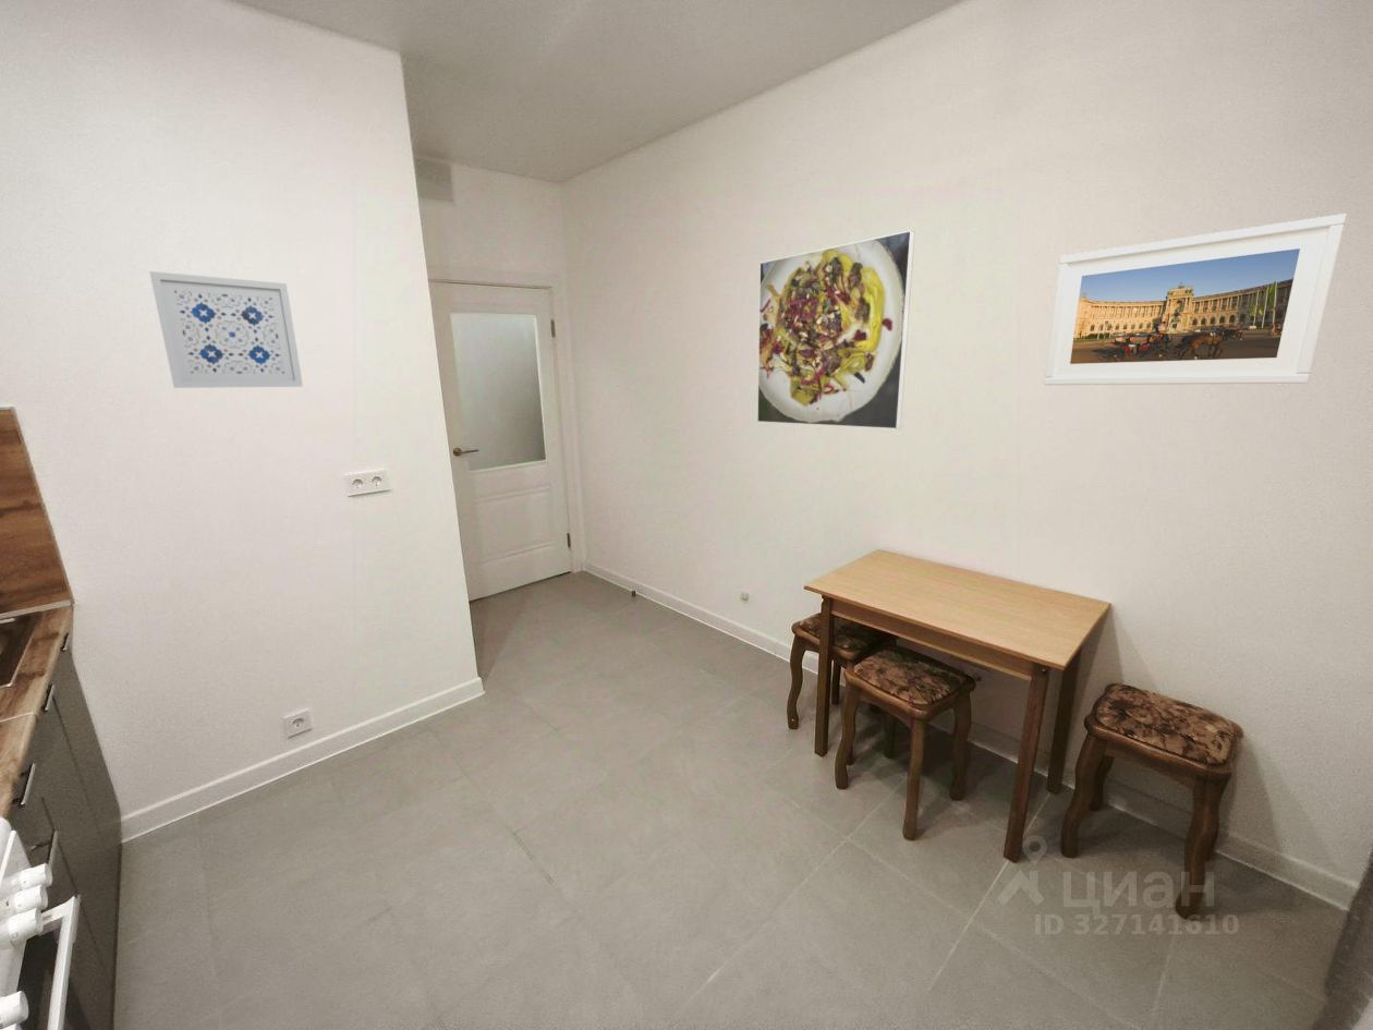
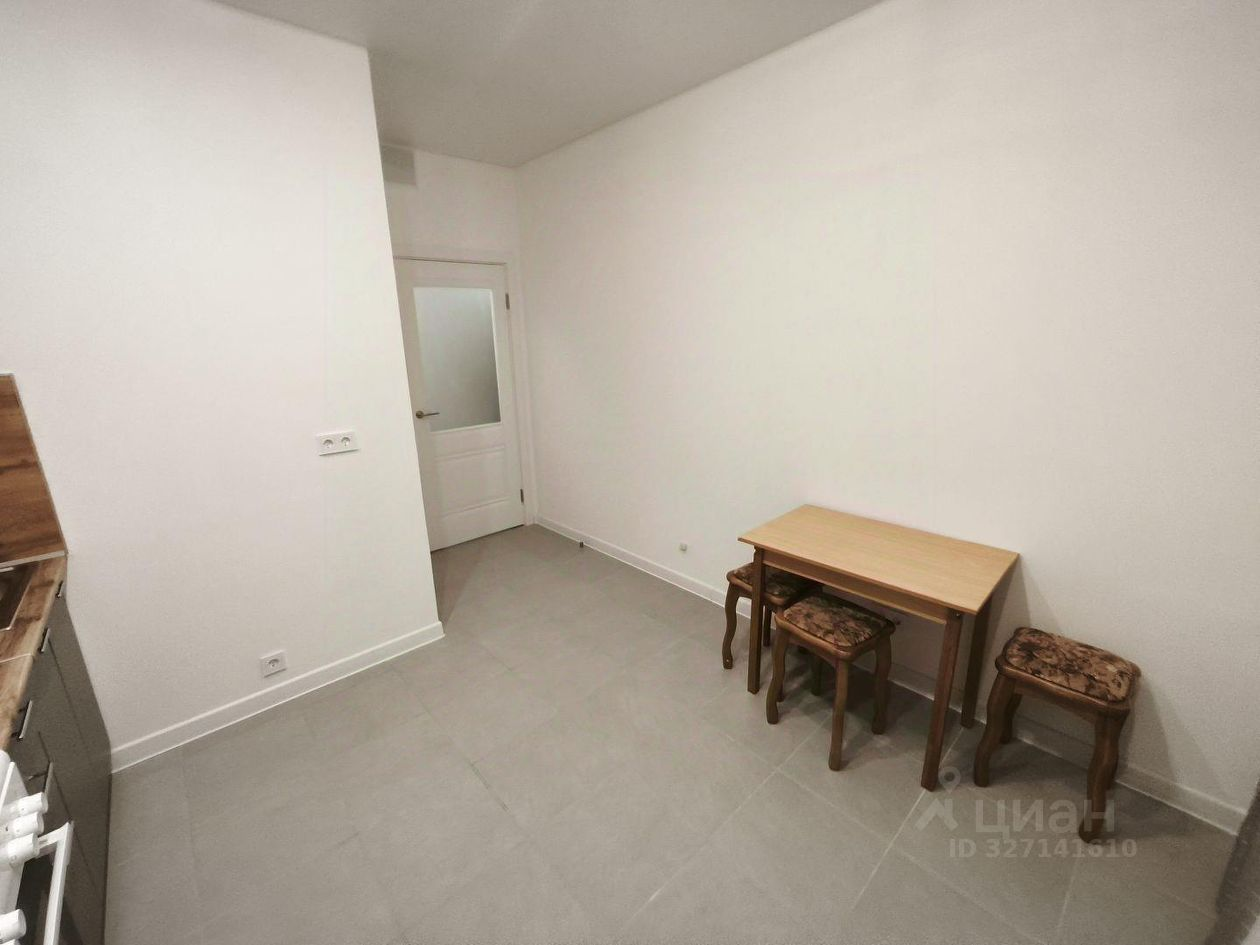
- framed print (825, 339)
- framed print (1170, 313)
- wall art (232, 334)
